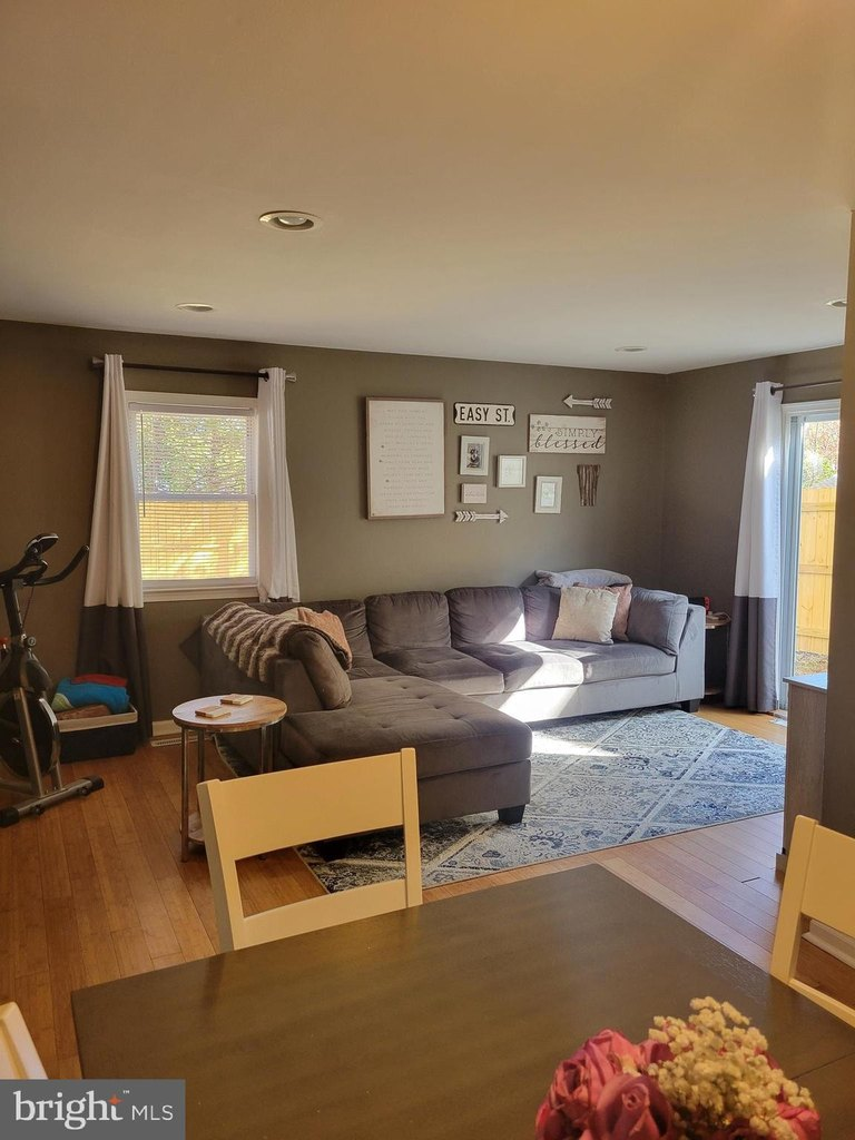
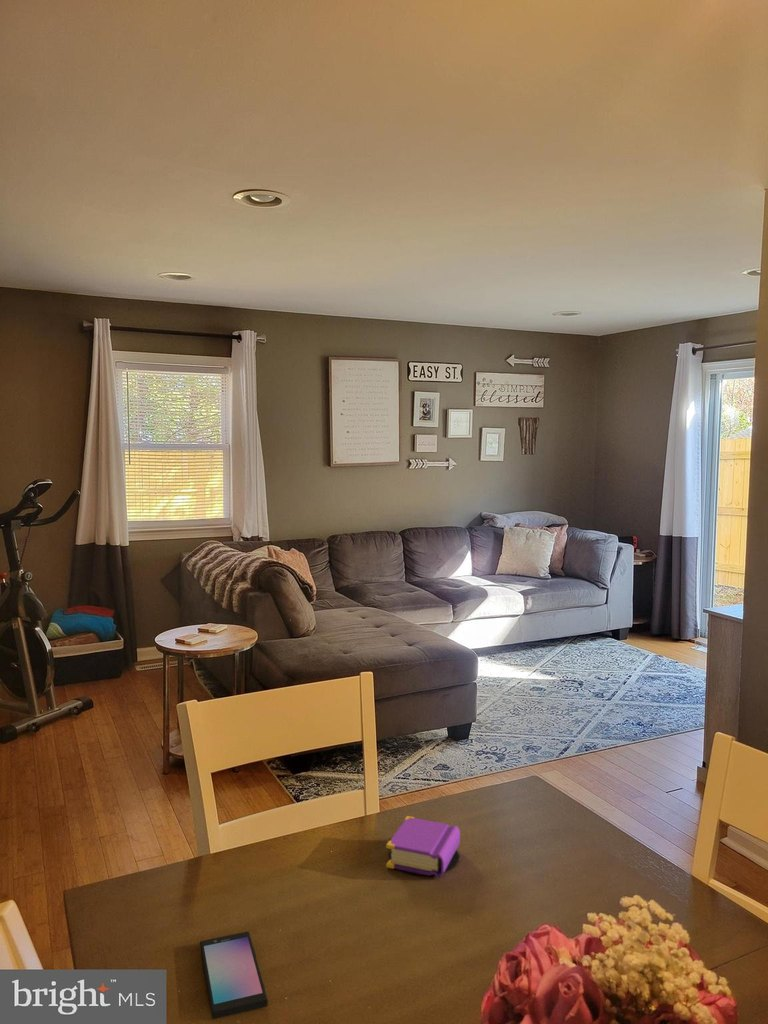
+ smartphone (232, 971)
+ book (422, 845)
